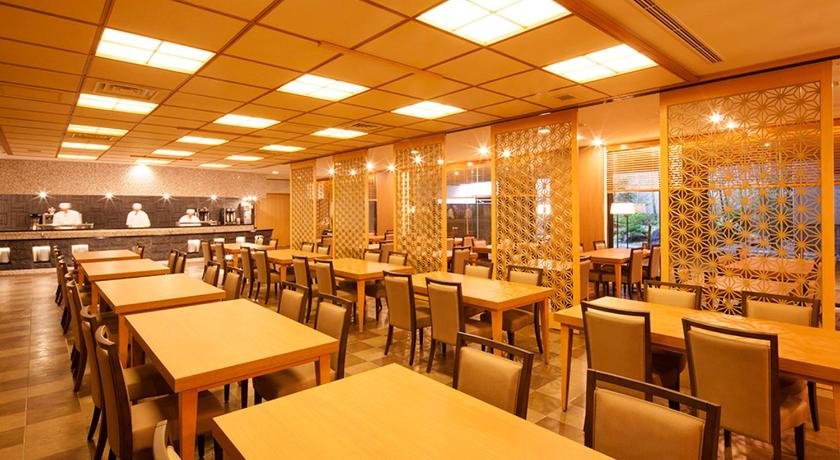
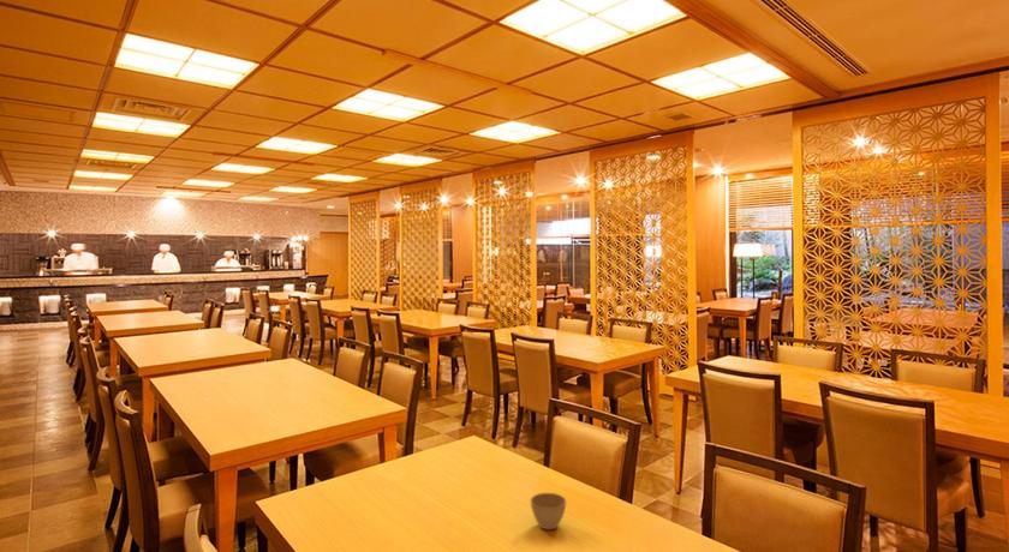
+ flower pot (548, 512)
